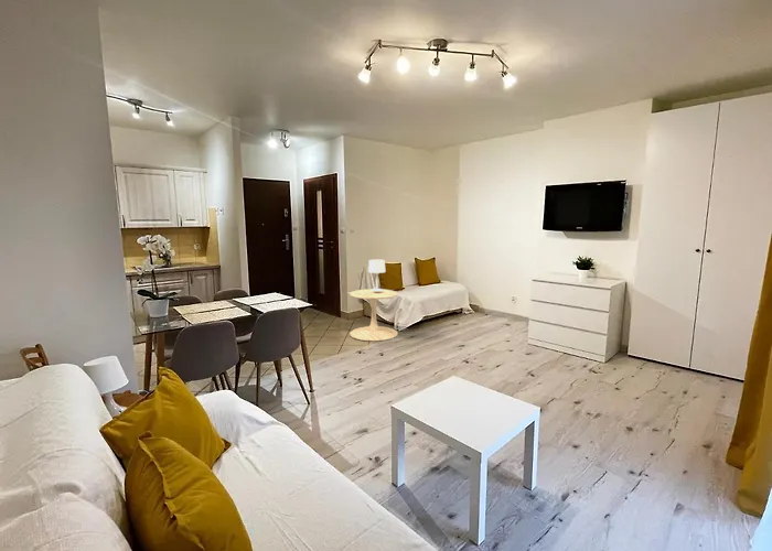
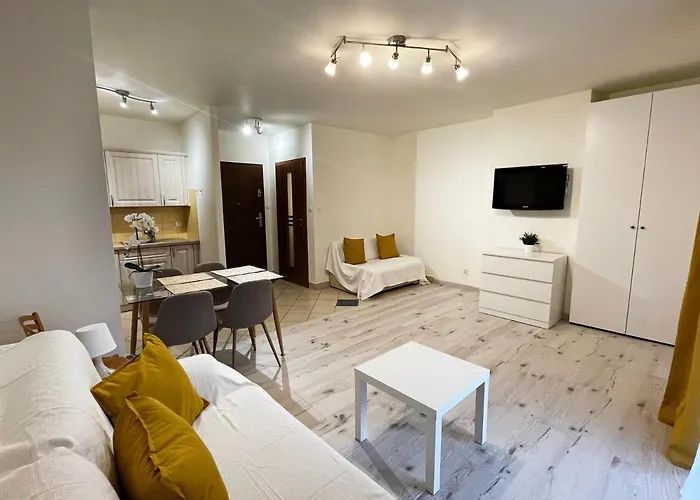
- side table (373, 313)
- table lamp (368, 271)
